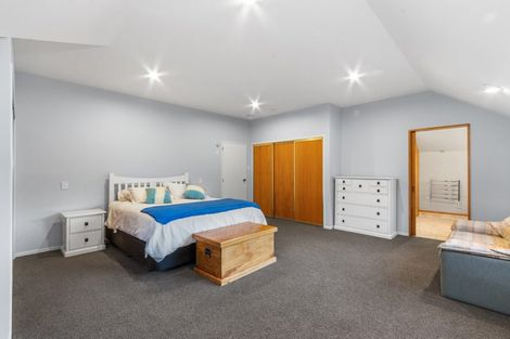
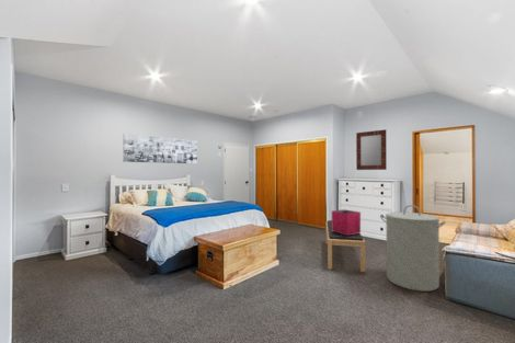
+ home mirror (370, 150)
+ bench (342, 241)
+ storage bin (345, 221)
+ wall art (163, 150)
+ laundry hamper (411, 242)
